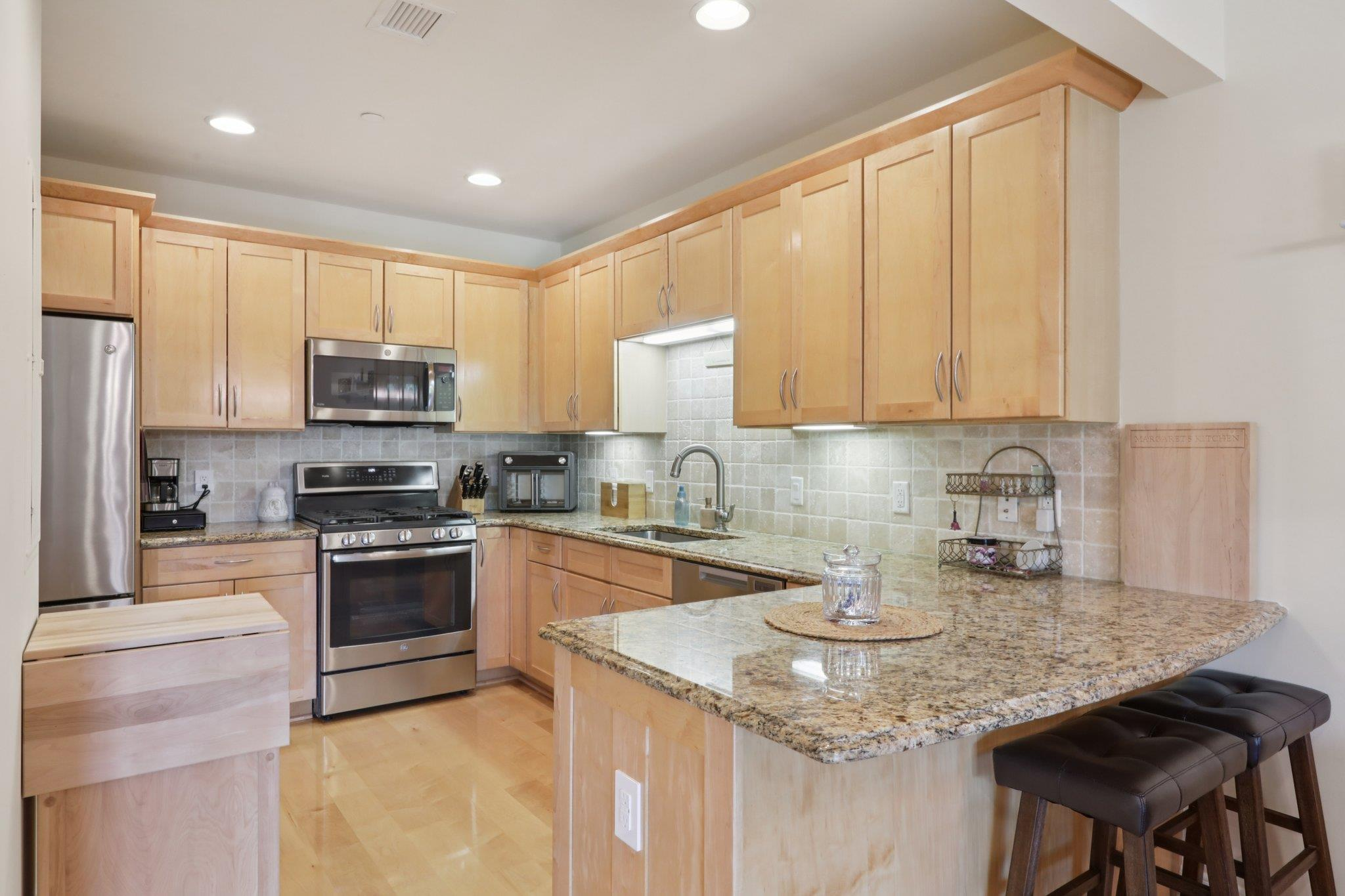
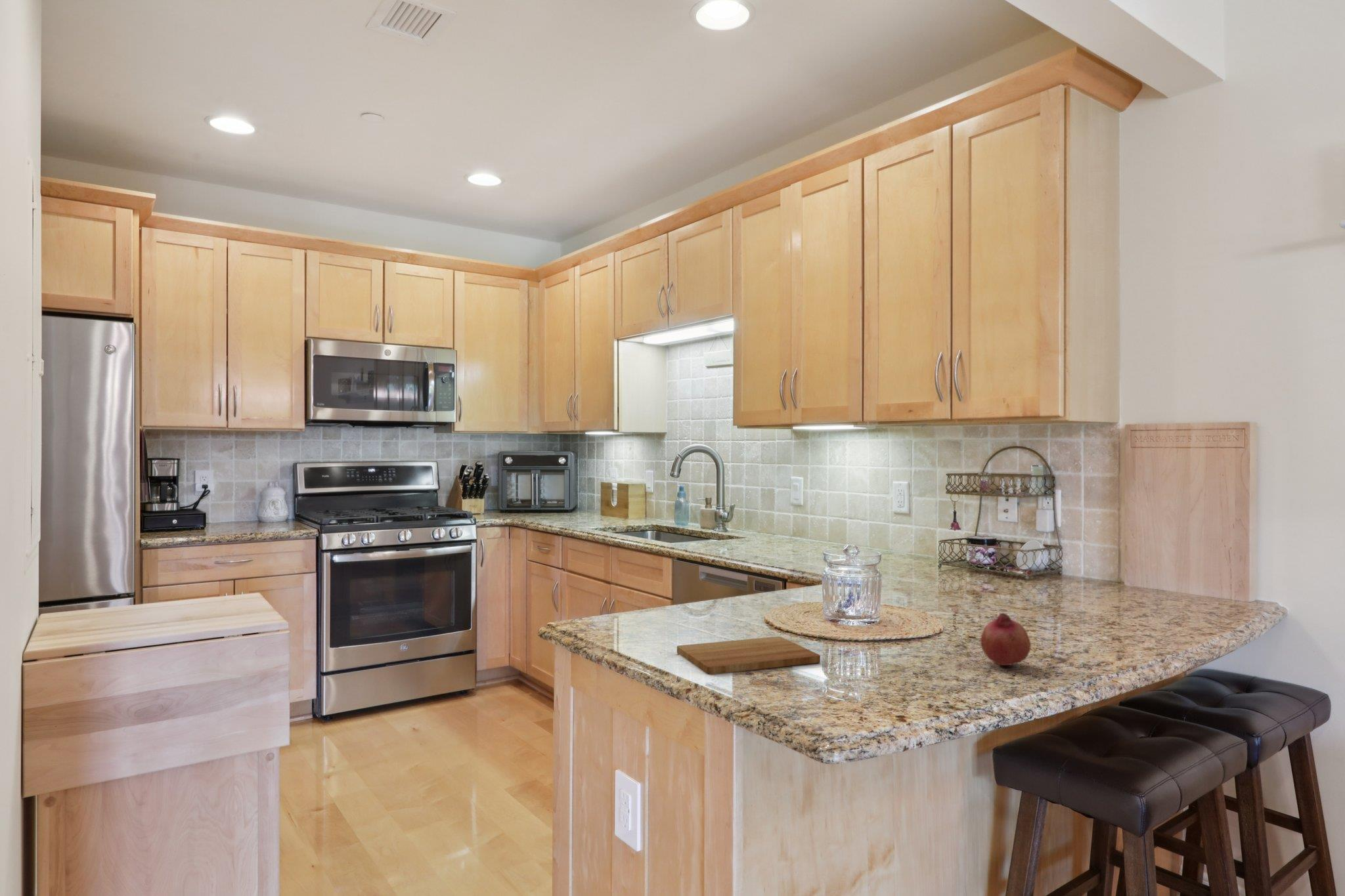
+ cutting board (747, 654)
+ fruit (1005, 638)
